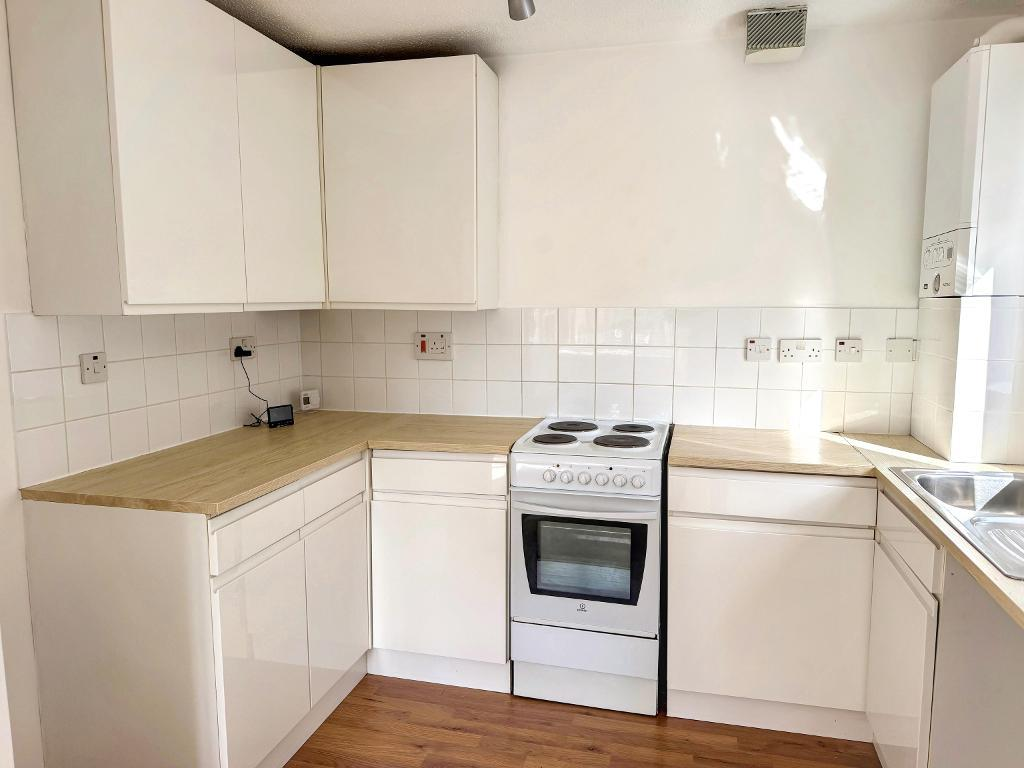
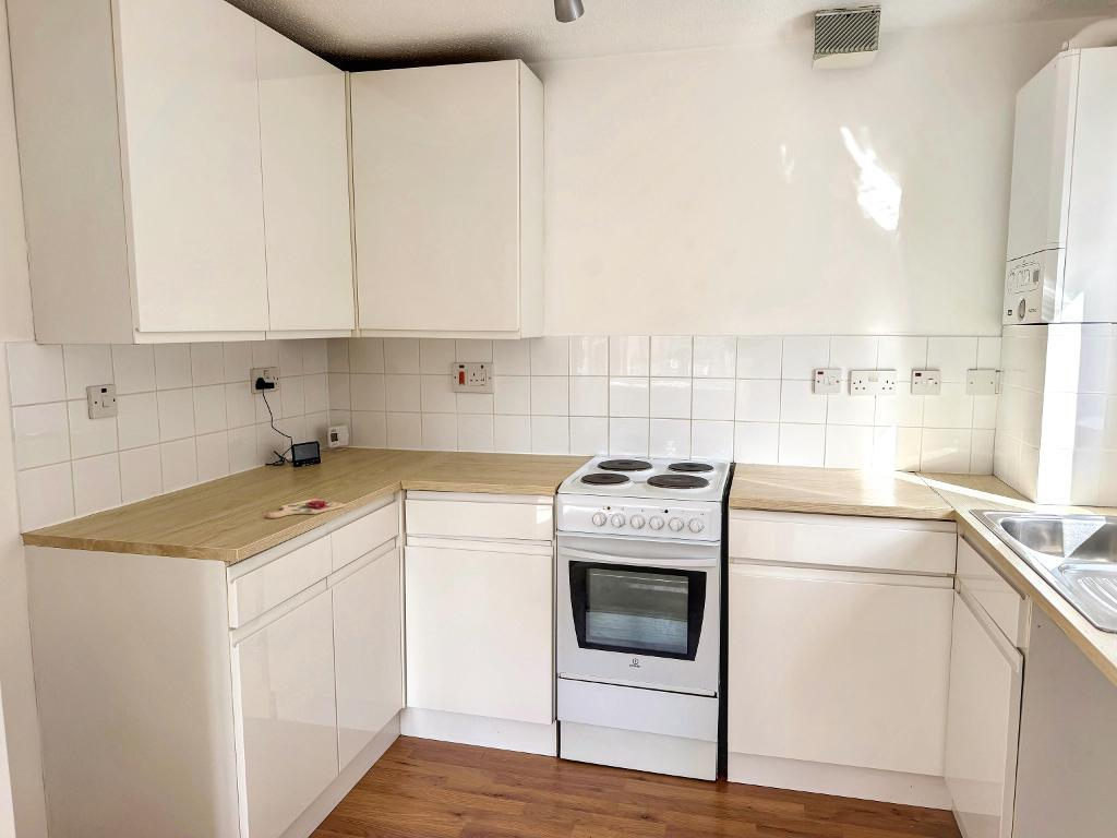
+ cutting board (300, 505)
